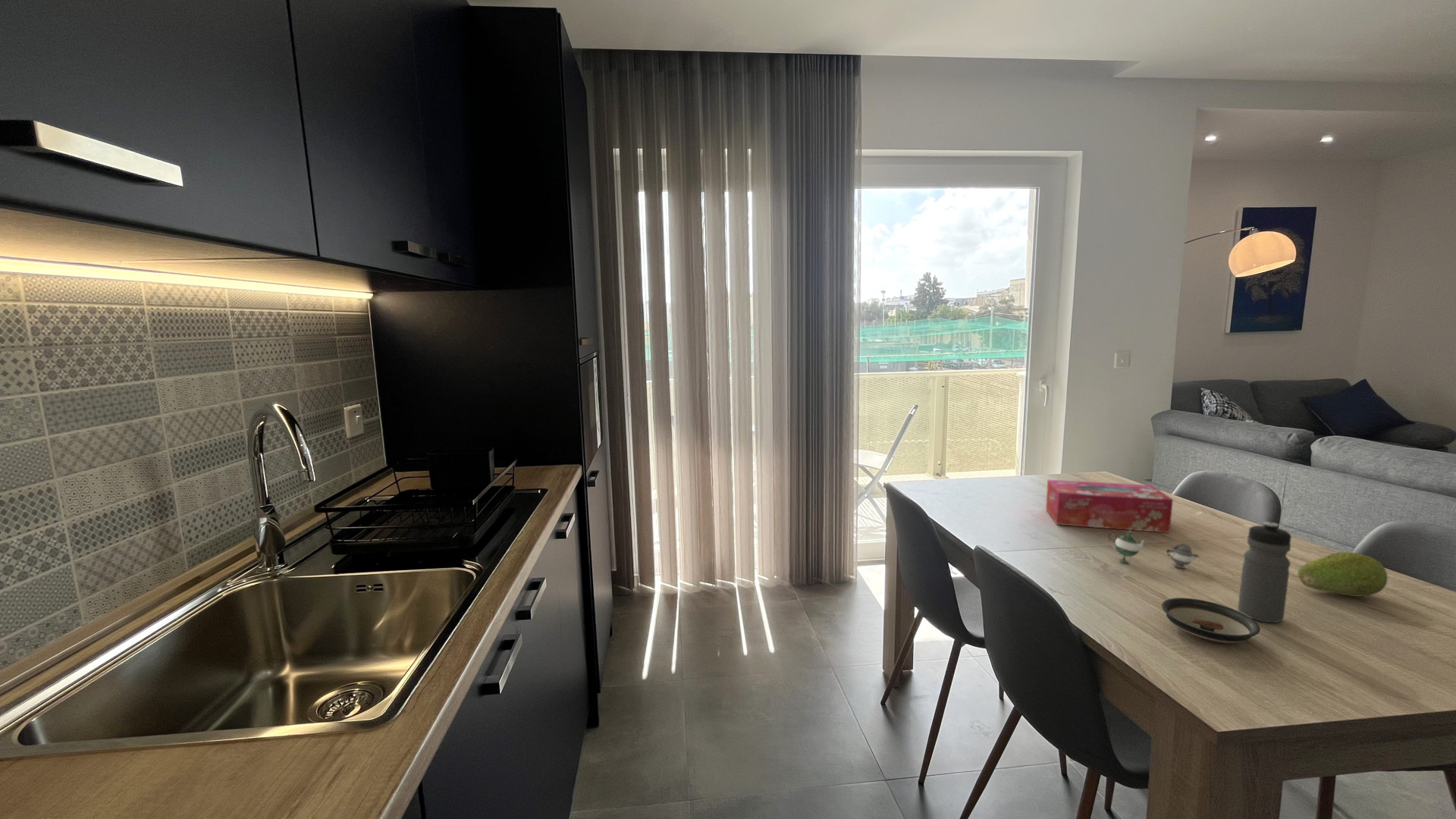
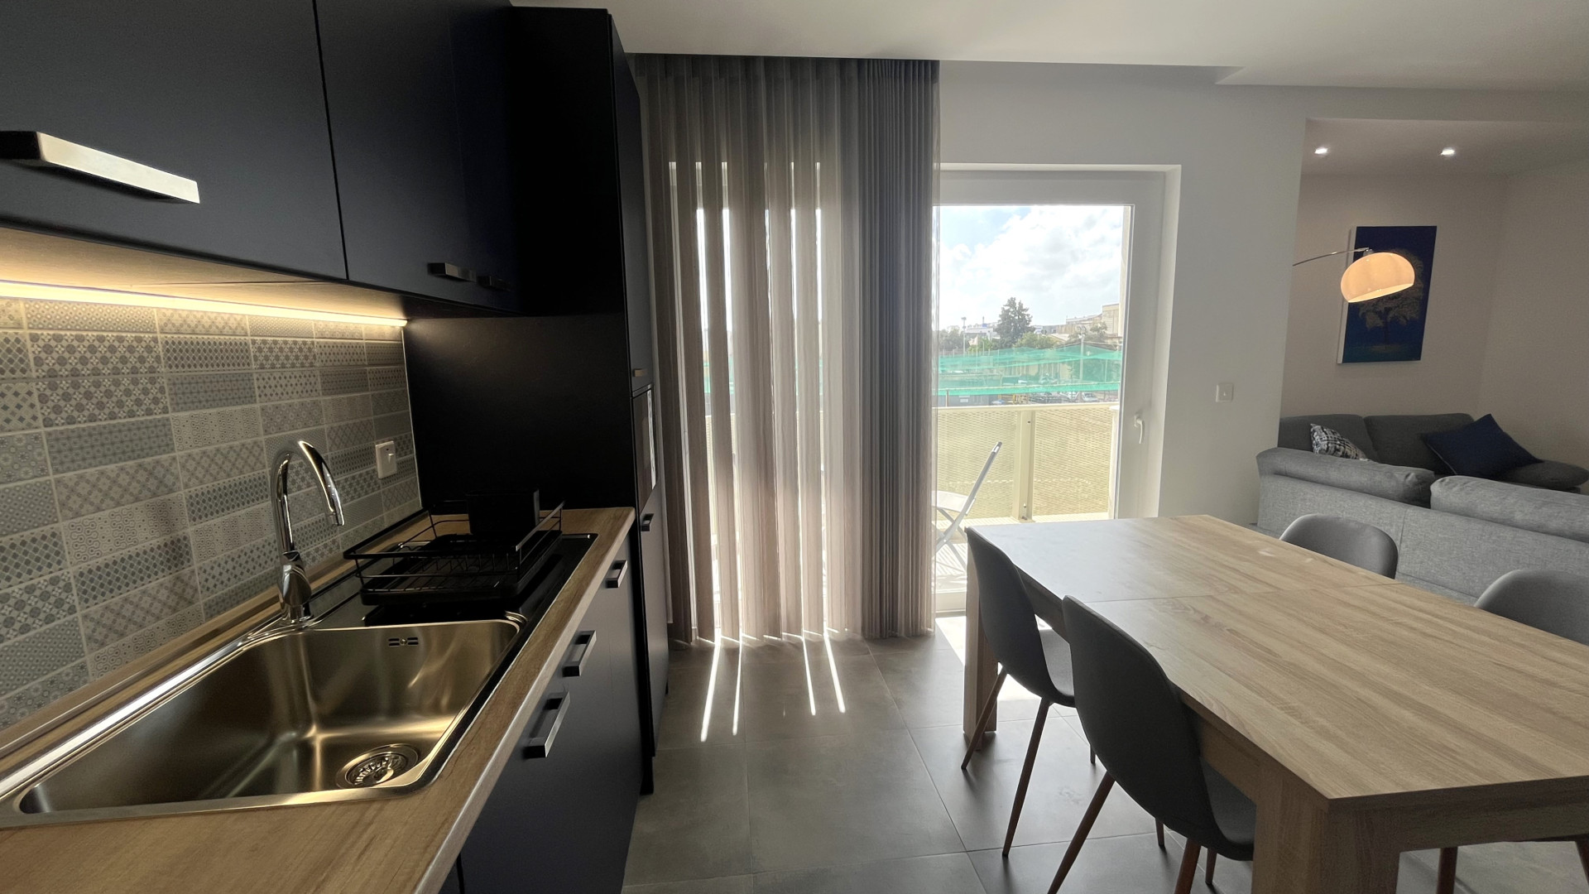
- water bottle (1265, 570)
- tissue box (1105, 504)
- fruit (1343, 573)
- teapot (1142, 547)
- saucer (1207, 624)
